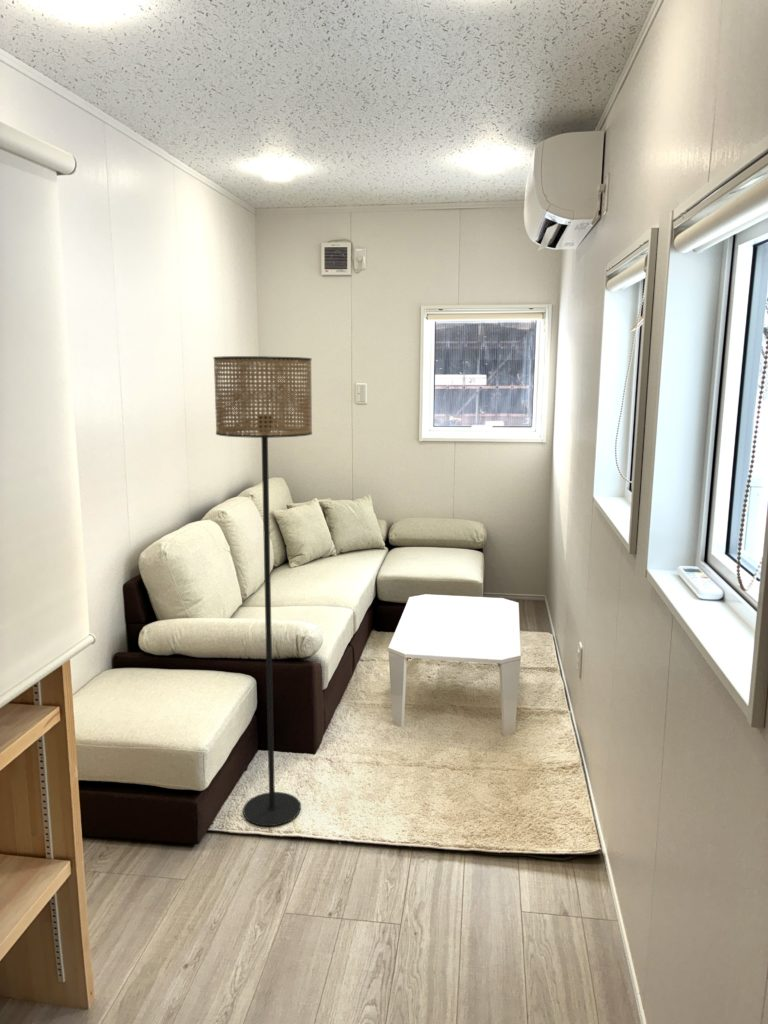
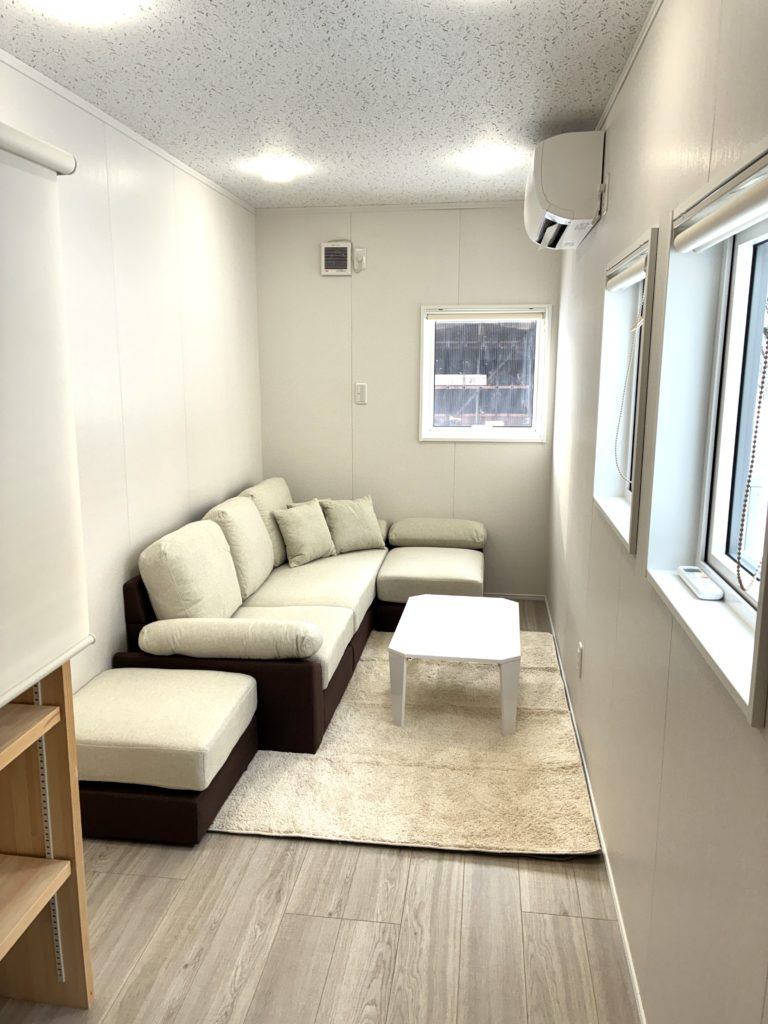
- floor lamp (267, 596)
